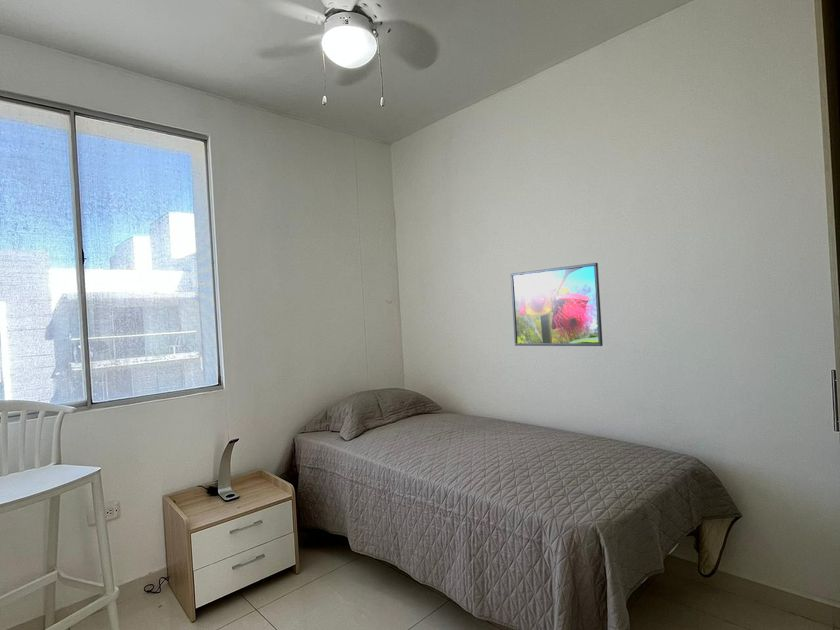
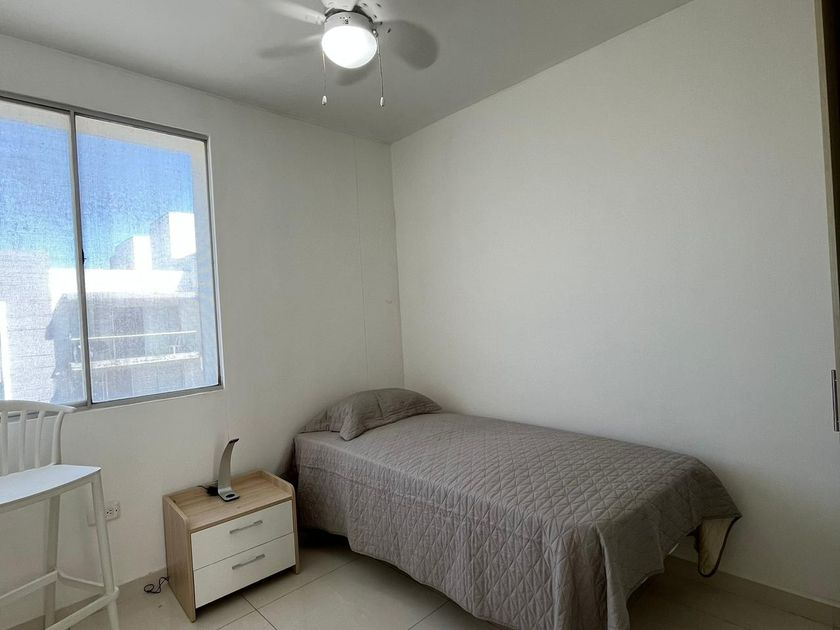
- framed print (553, 307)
